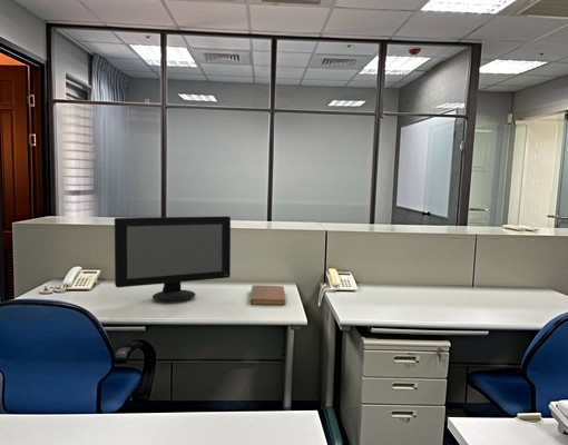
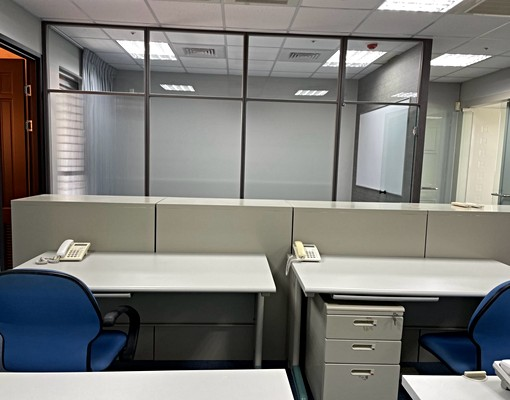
- computer monitor (174, 257)
- notebook (267, 294)
